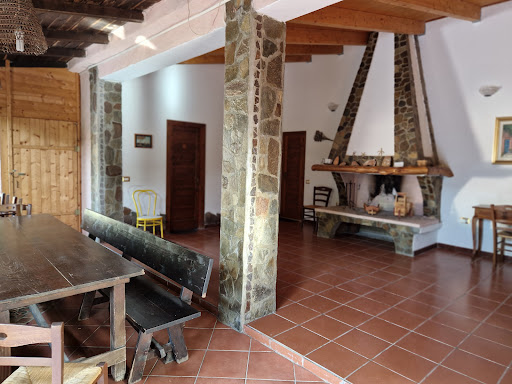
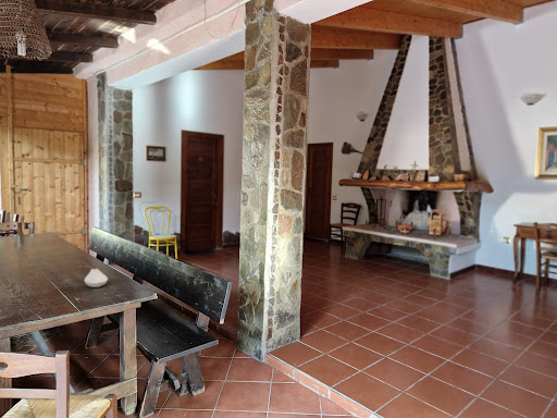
+ spoon rest (95, 276)
